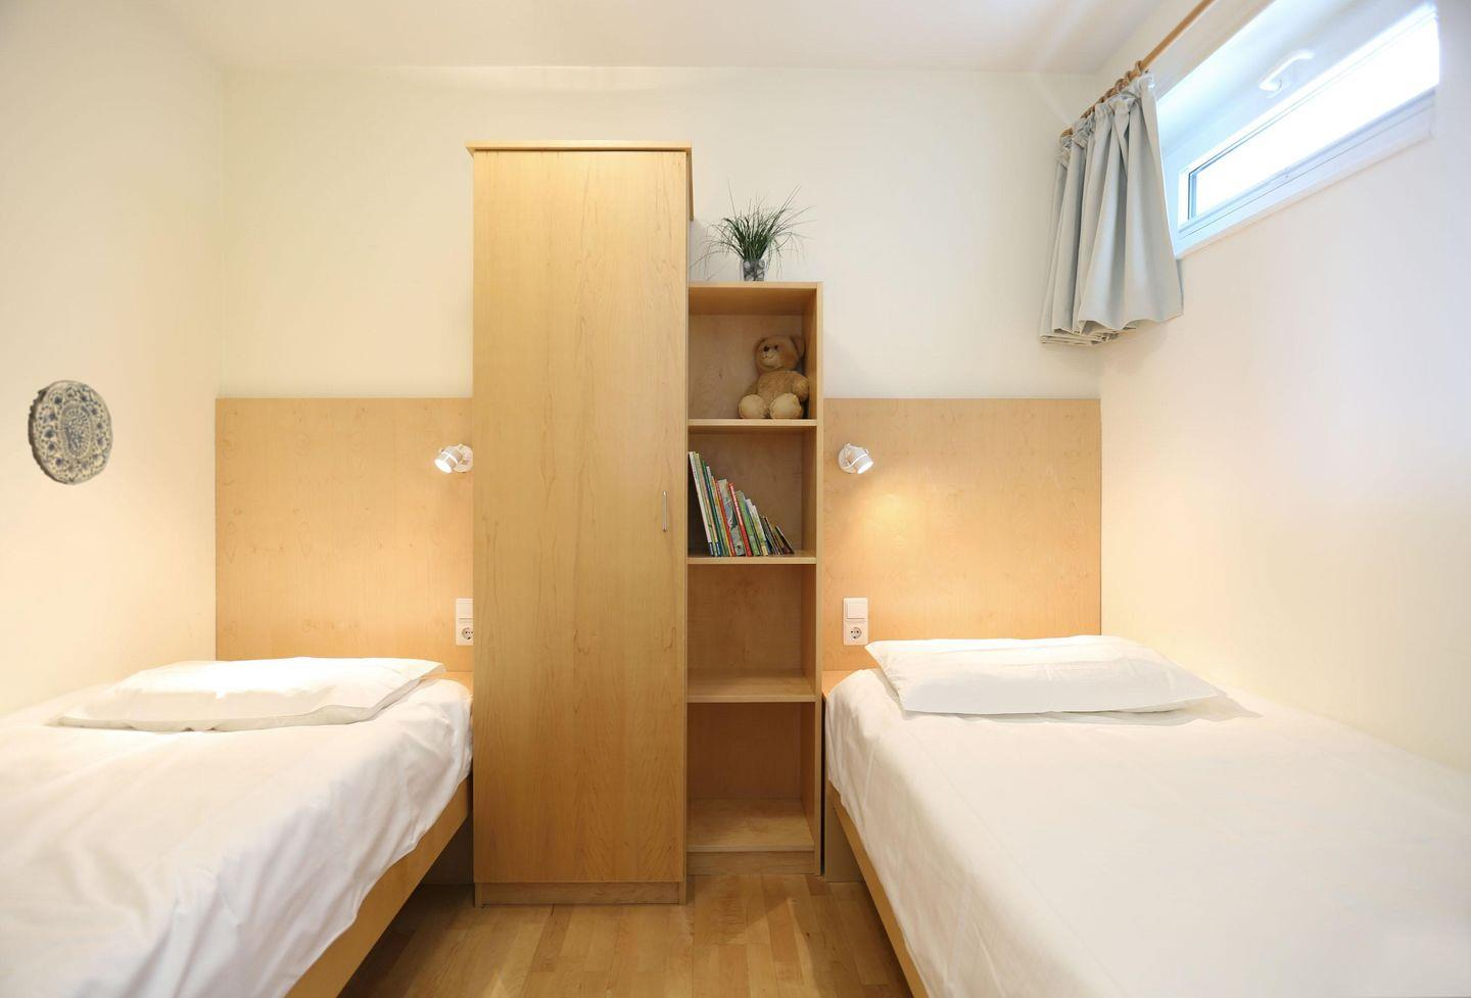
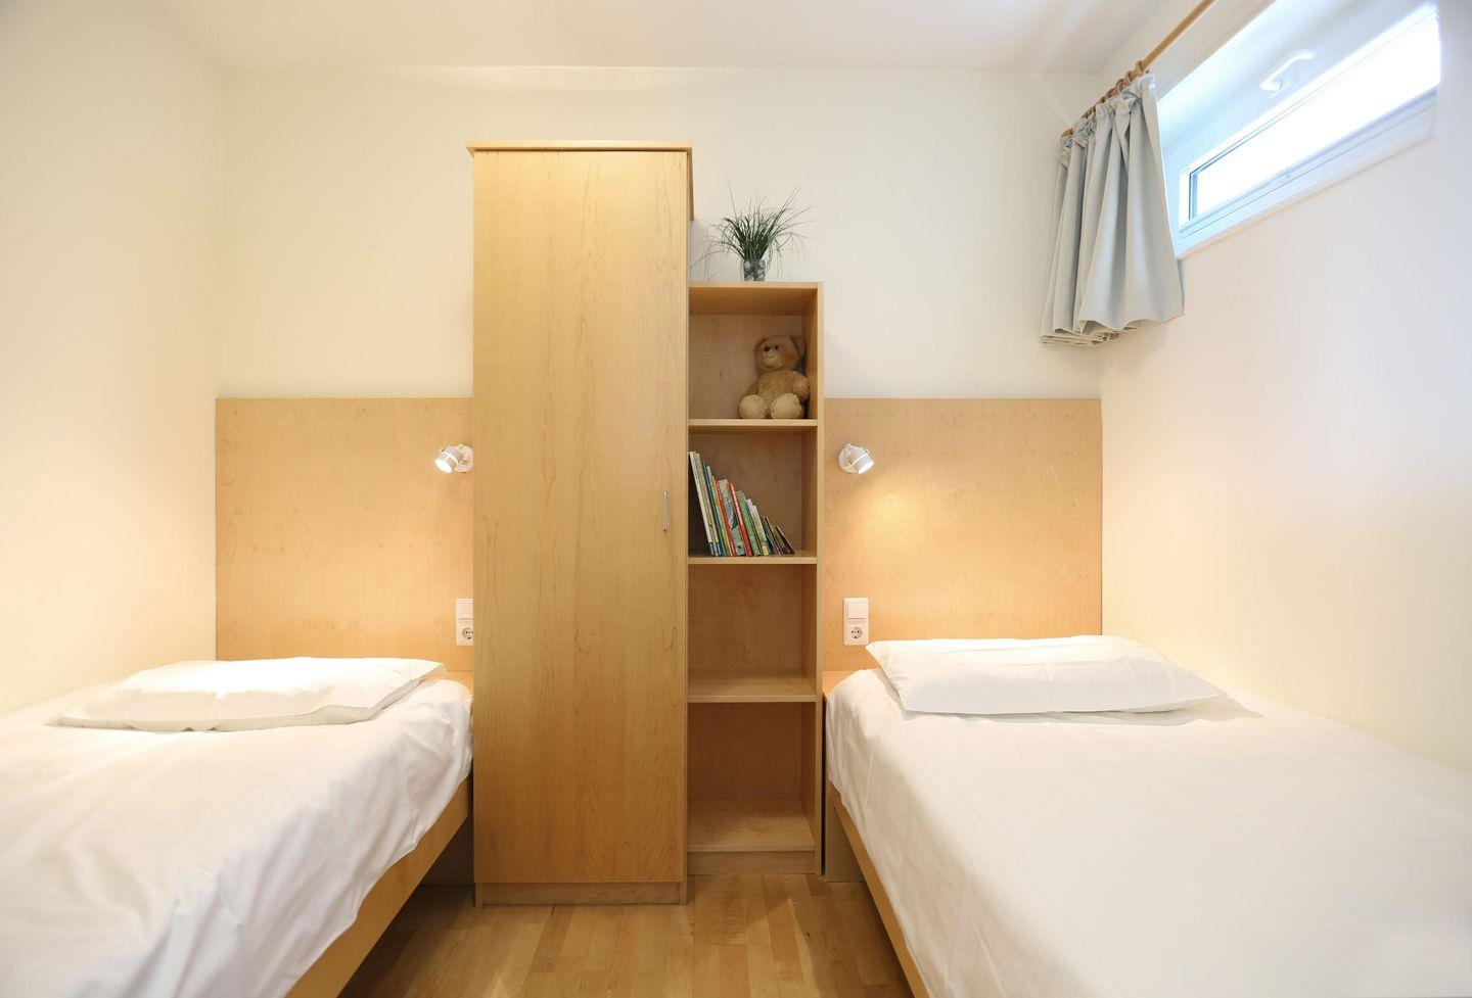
- decorative plate (72, 432)
